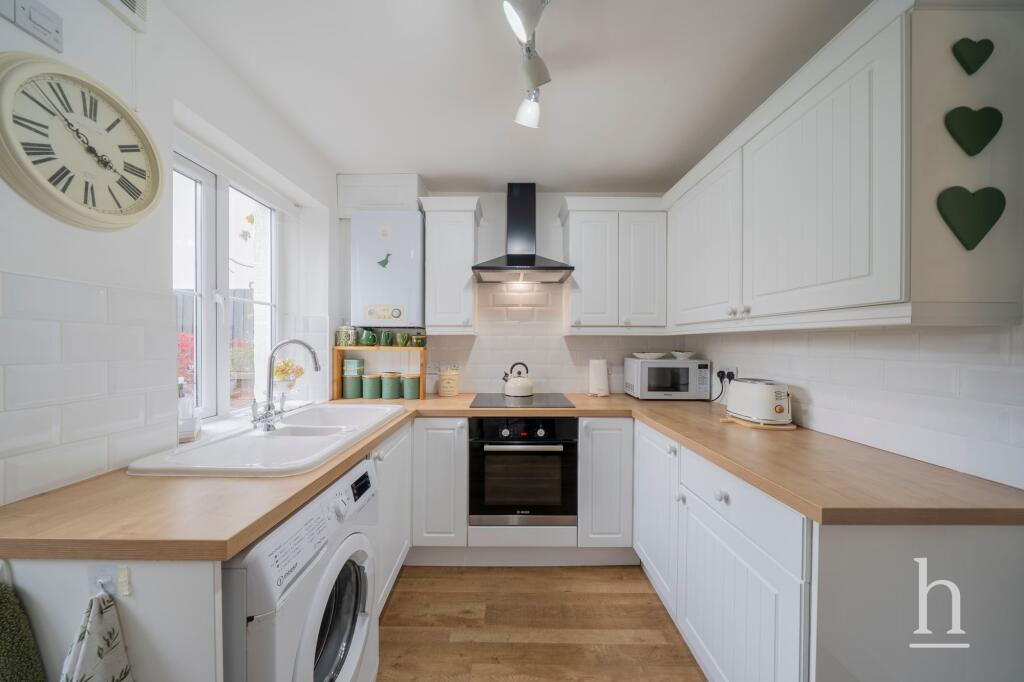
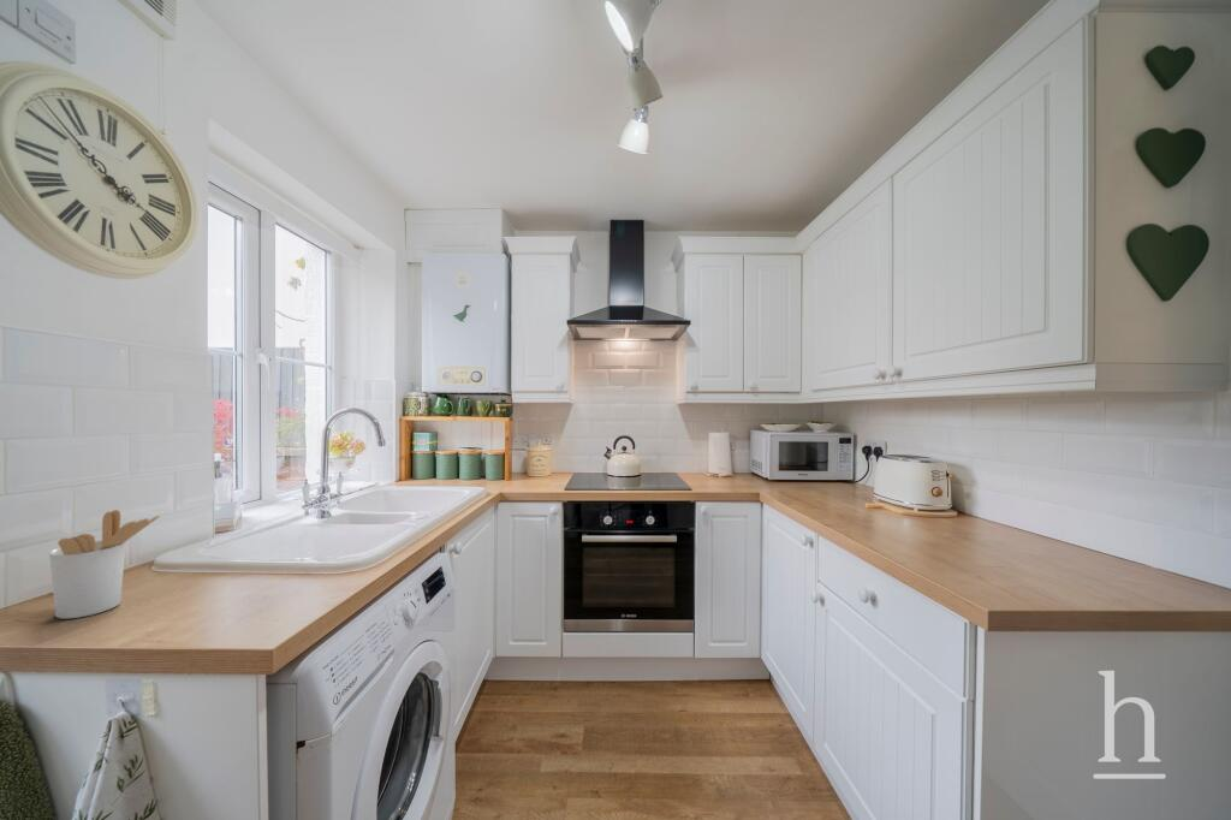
+ utensil holder (106, 561)
